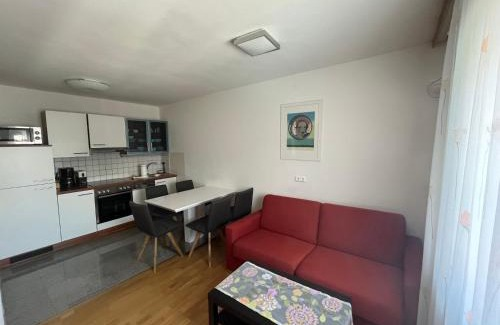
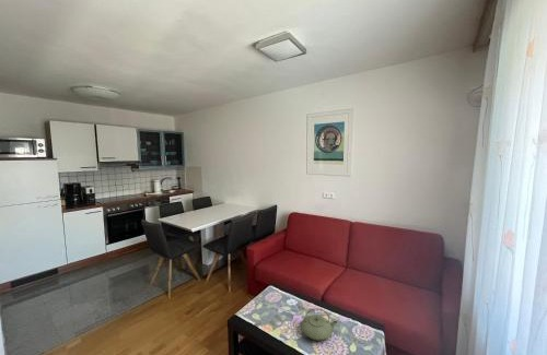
+ teapot (318, 320)
